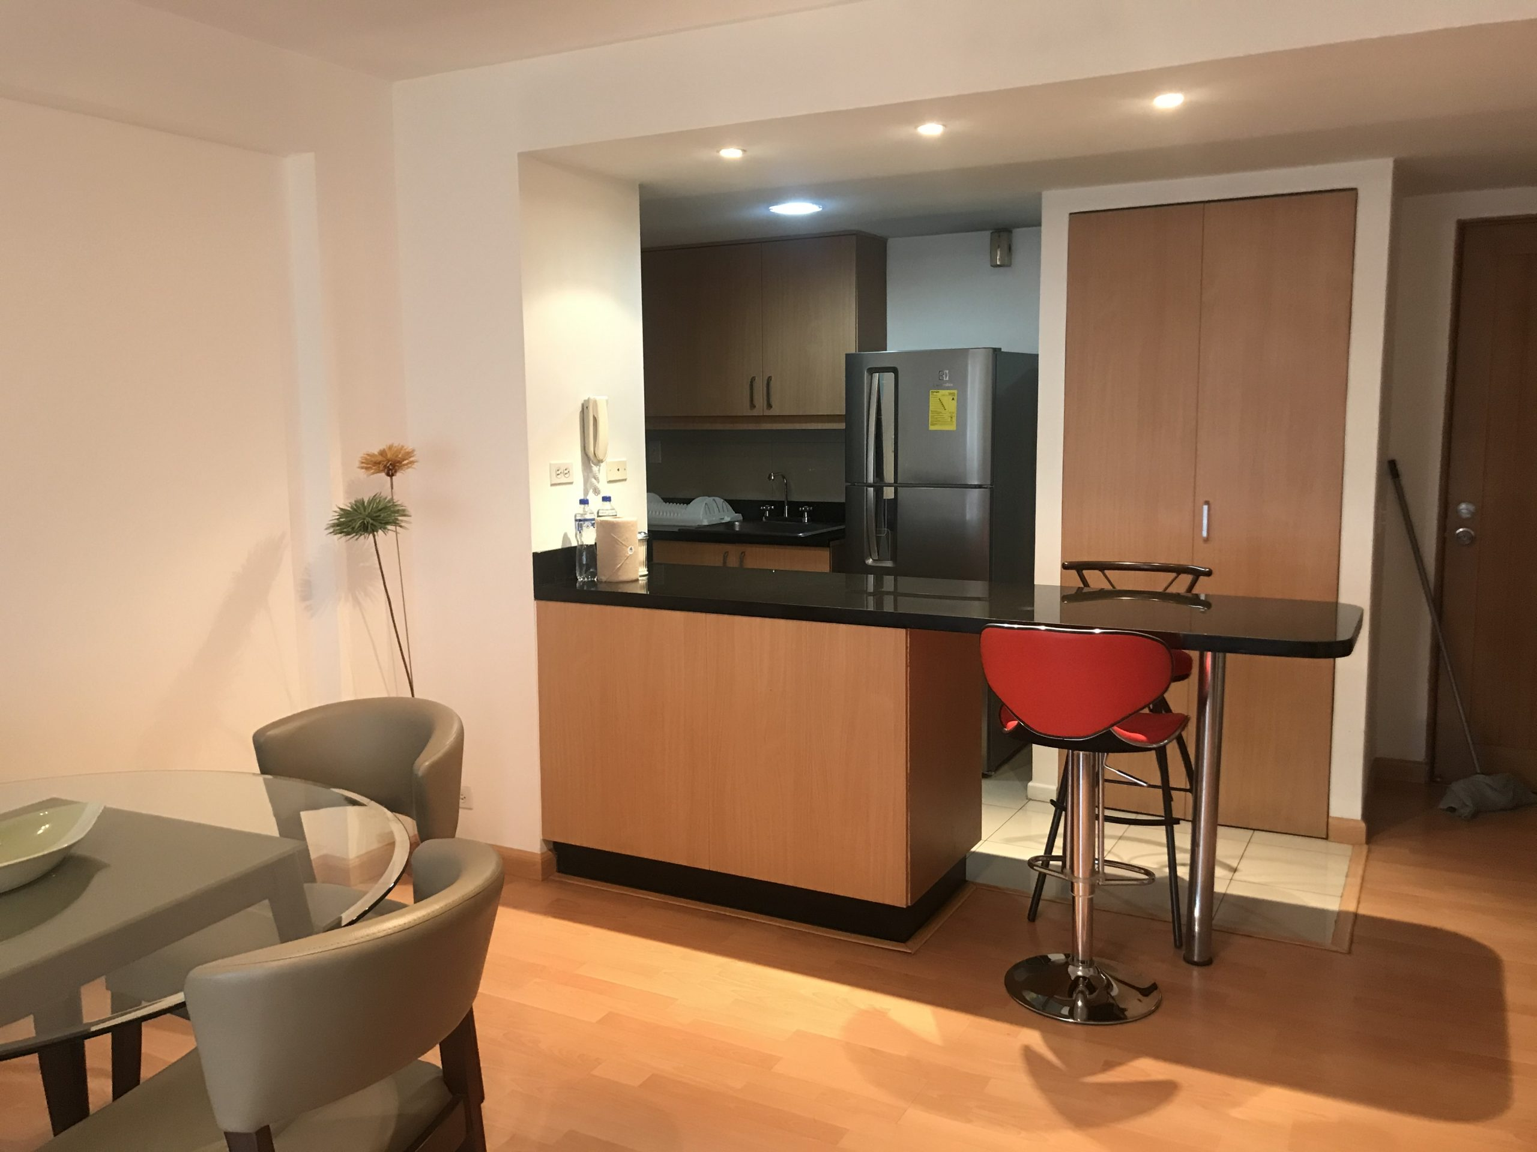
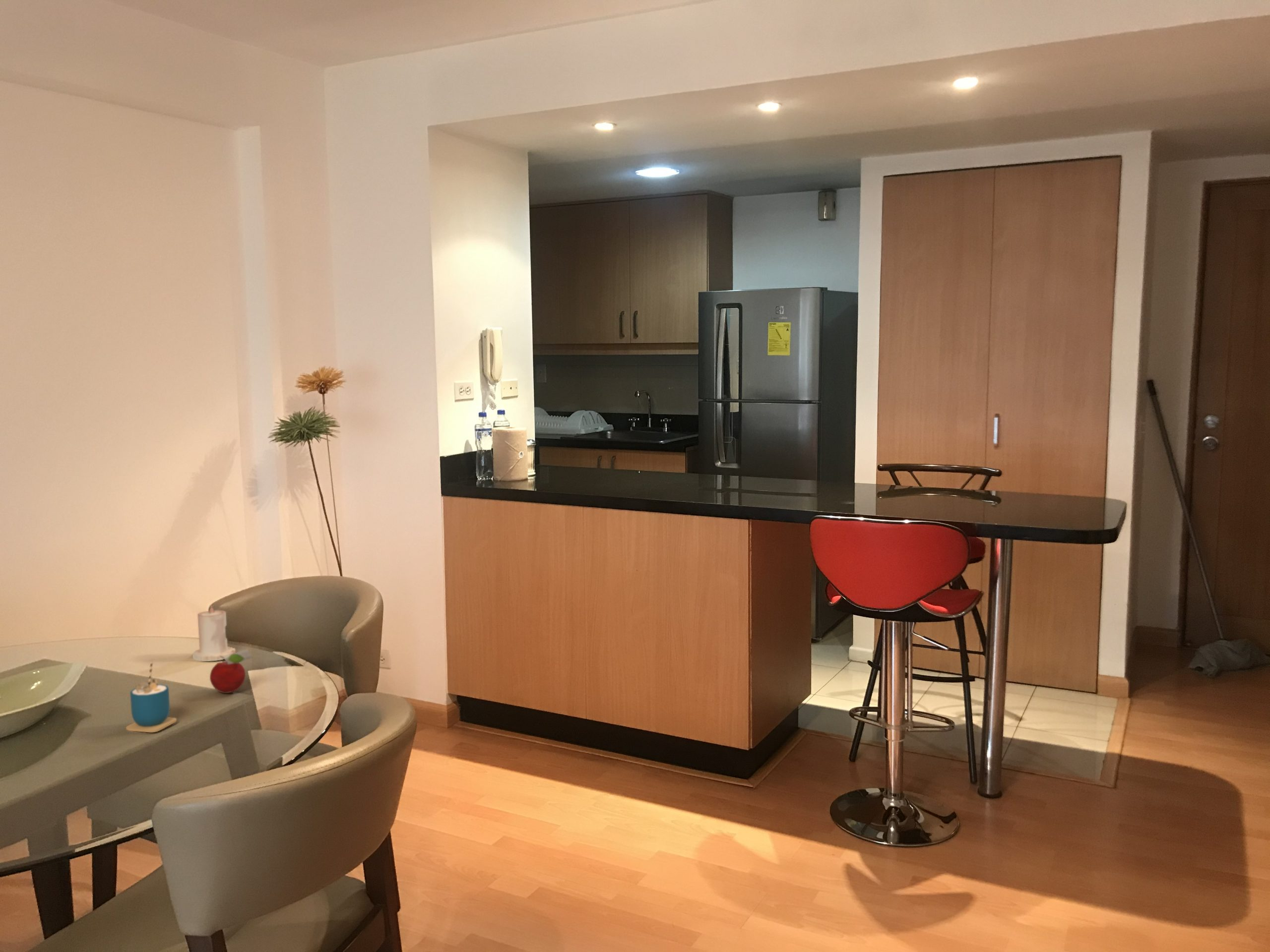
+ fruit (232, 669)
+ cup (149, 695)
+ candle (213, 631)
